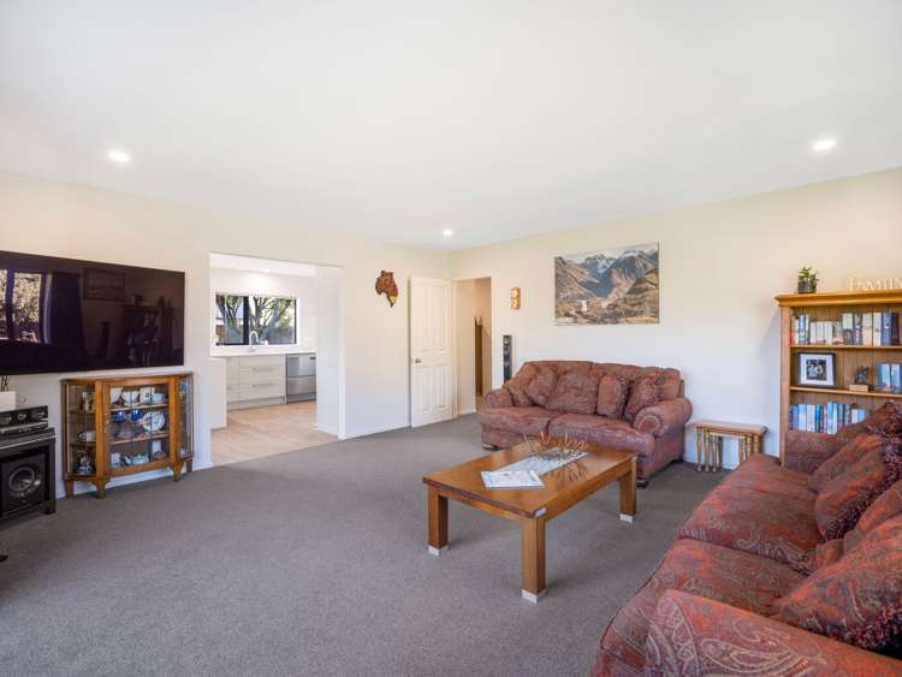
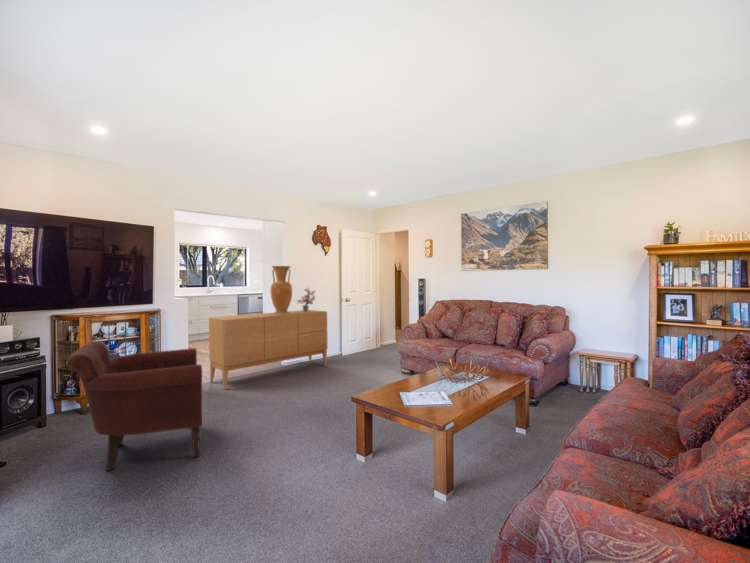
+ sideboard (273, 344)
+ potted plant (306, 297)
+ leather (140, 397)
+ amphora (281, 289)
